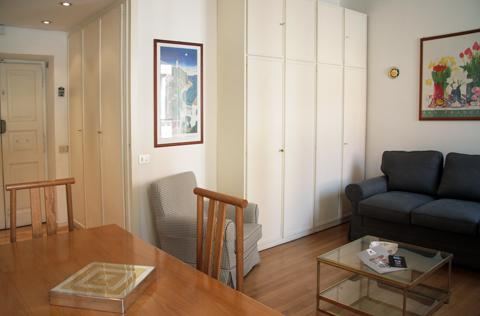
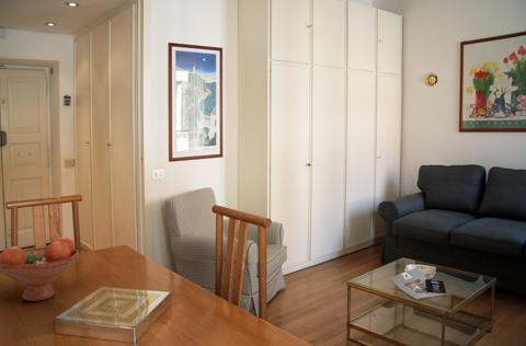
+ fruit bowl (37, 268)
